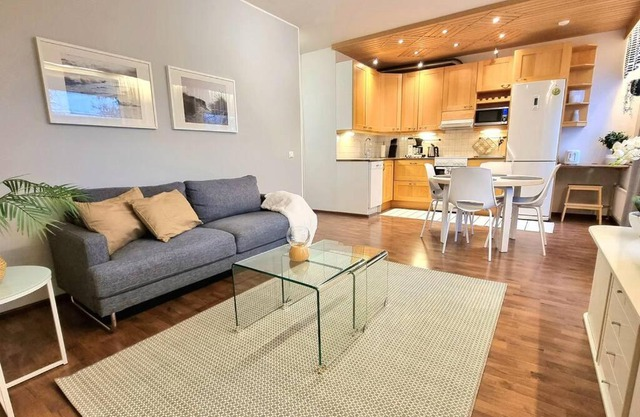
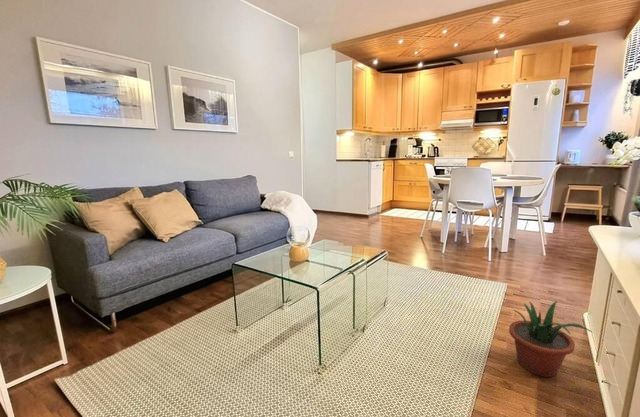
+ potted plant (547, 339)
